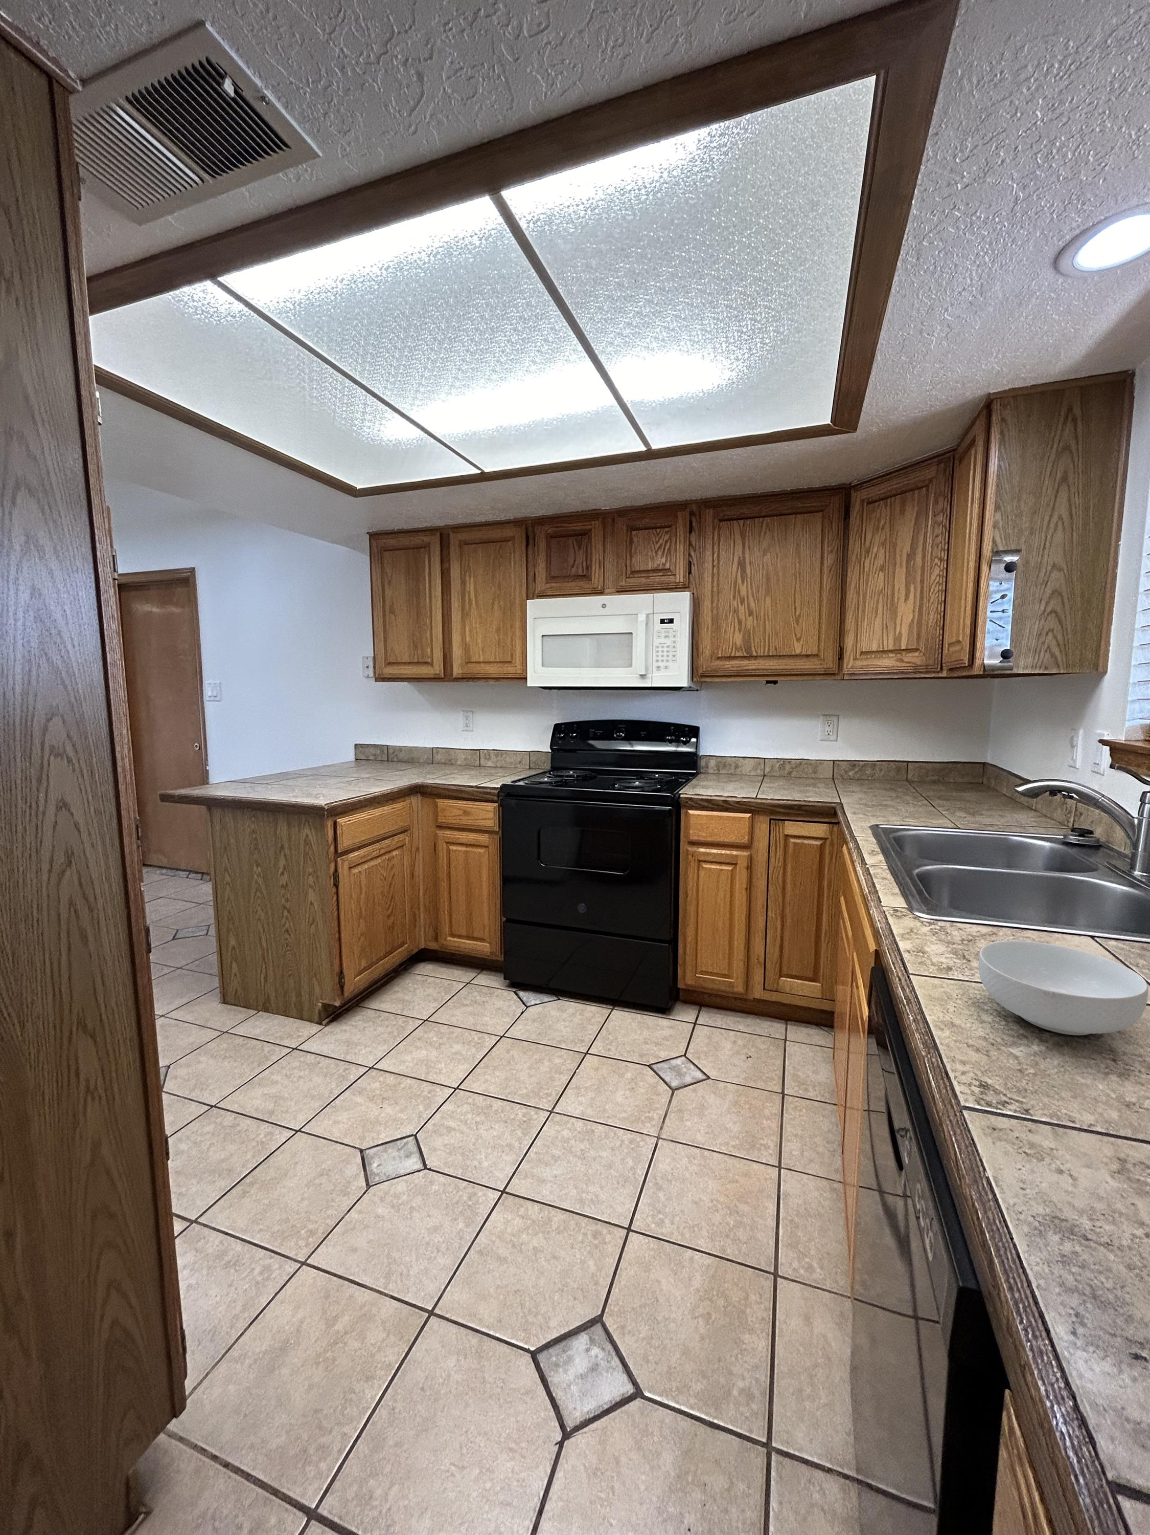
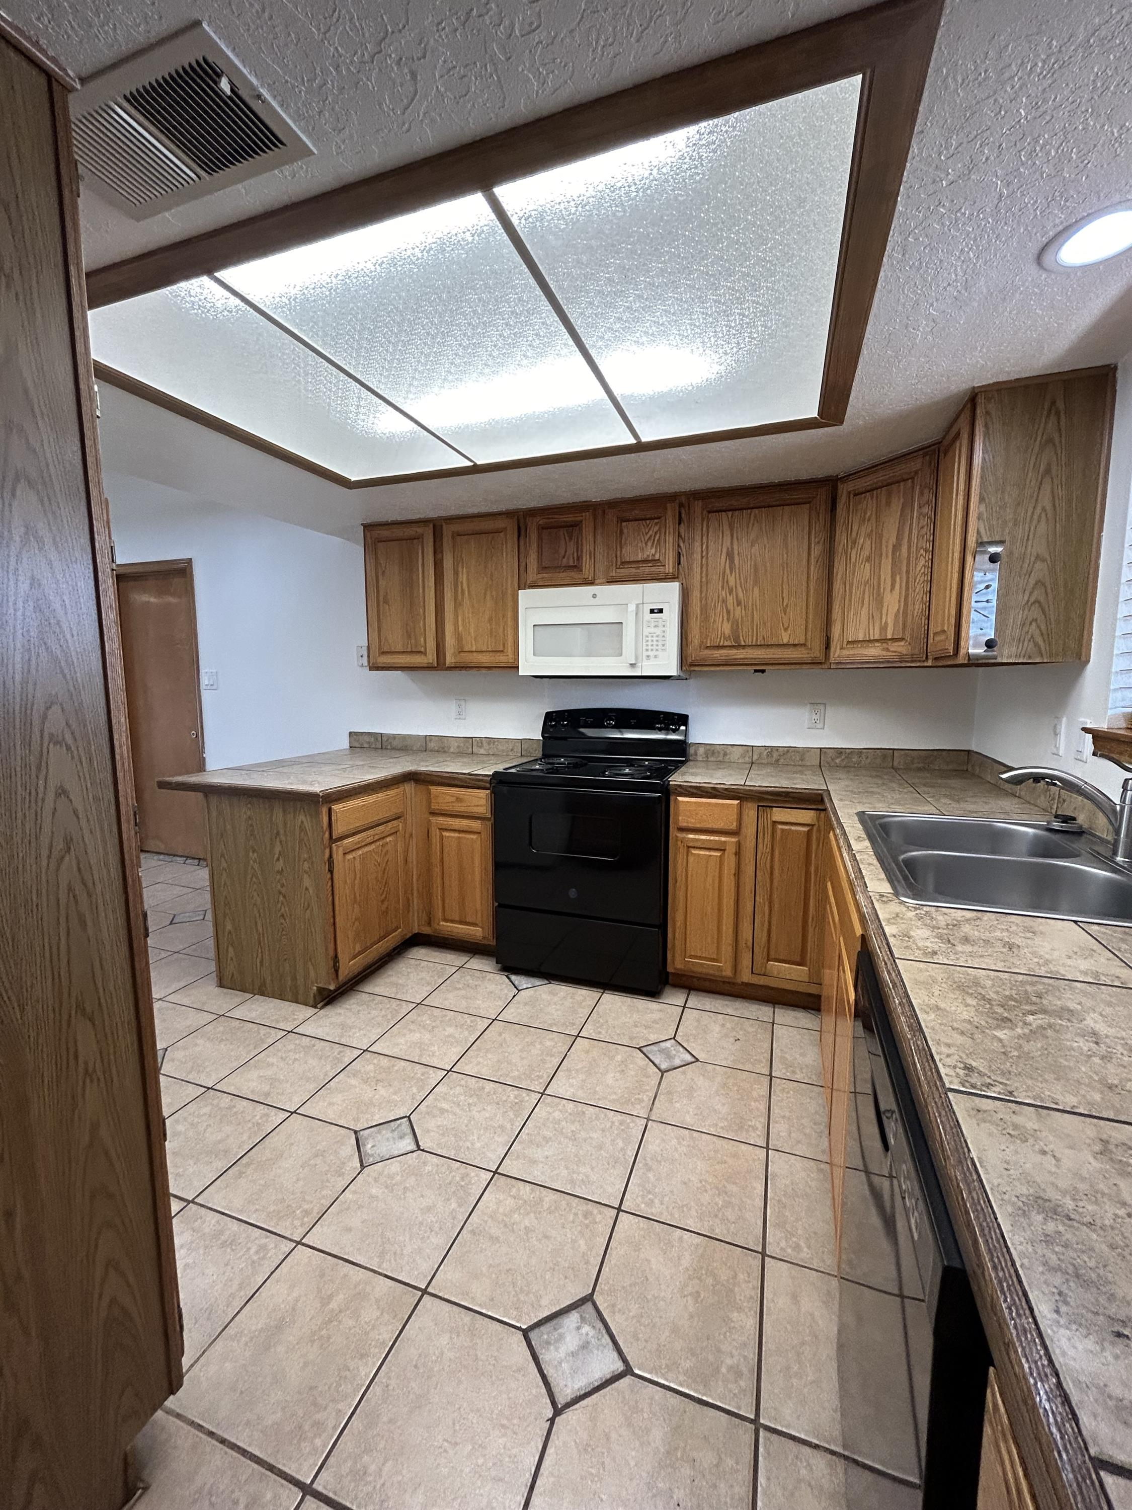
- cereal bowl (1056, 992)
